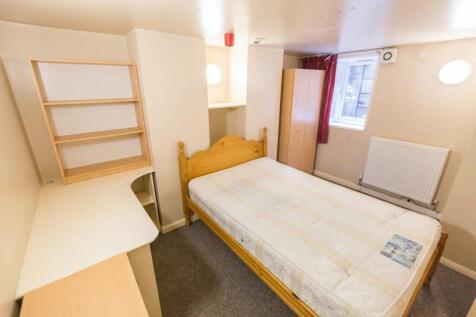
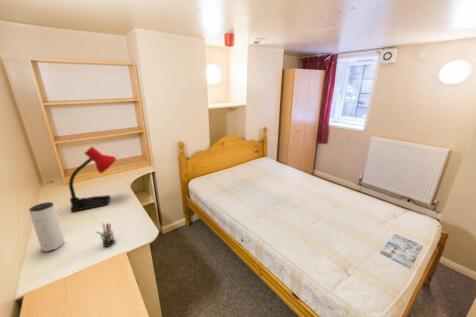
+ pen holder (105, 234)
+ speaker (47, 226)
+ desk lamp (97, 170)
